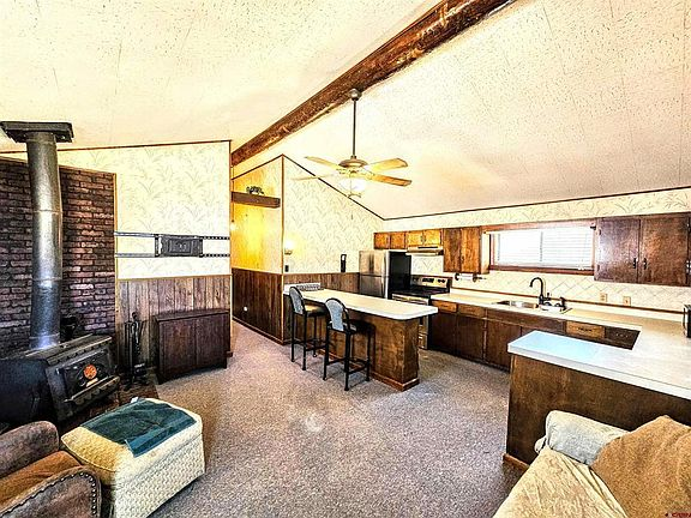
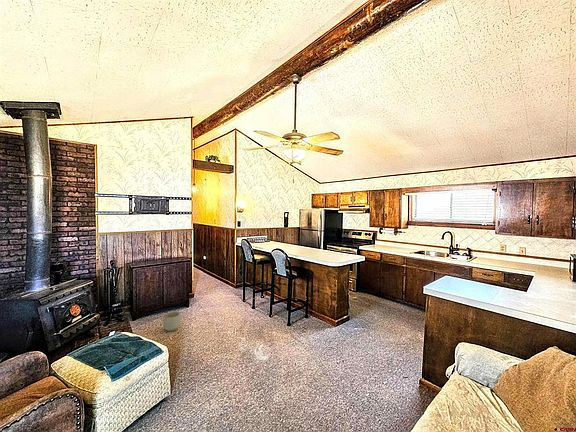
+ planter (171, 321)
